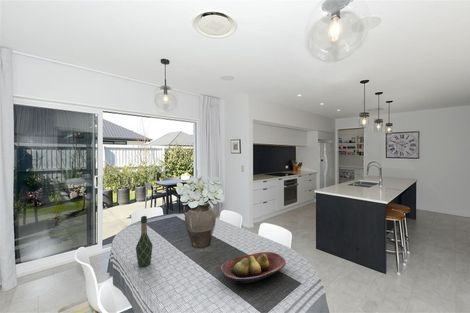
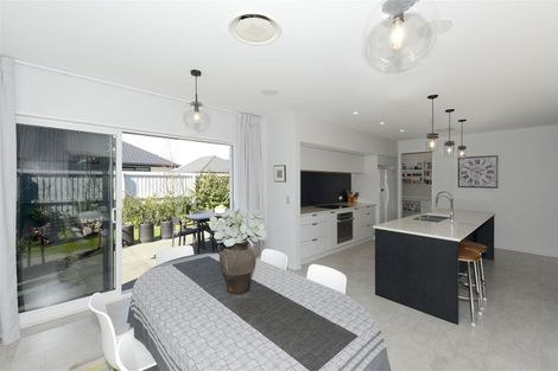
- wine bottle (144, 240)
- fruit bowl (254, 264)
